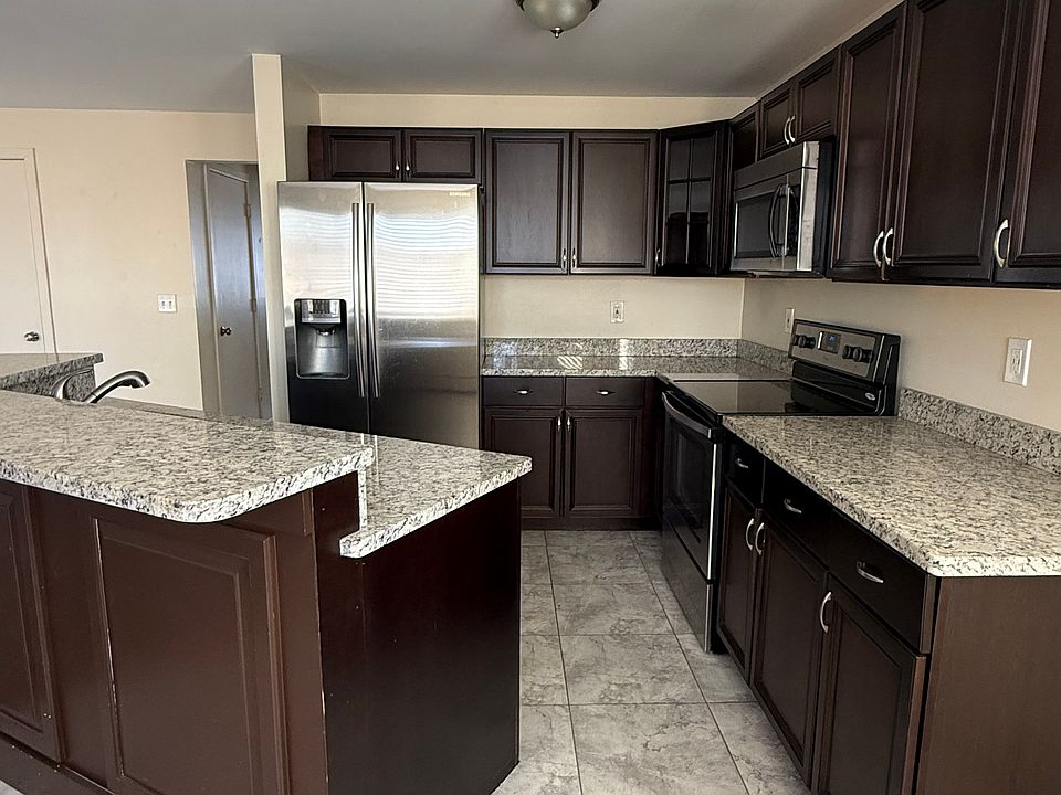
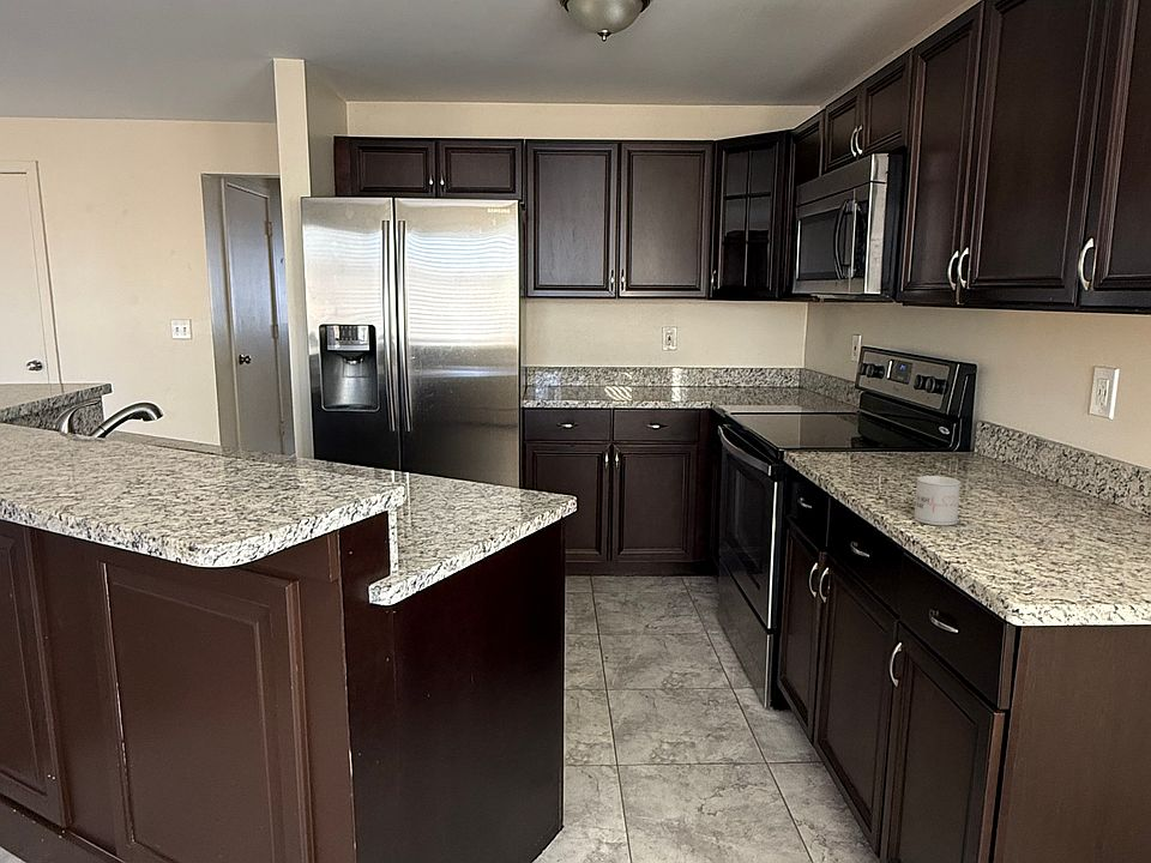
+ mug (933, 497)
